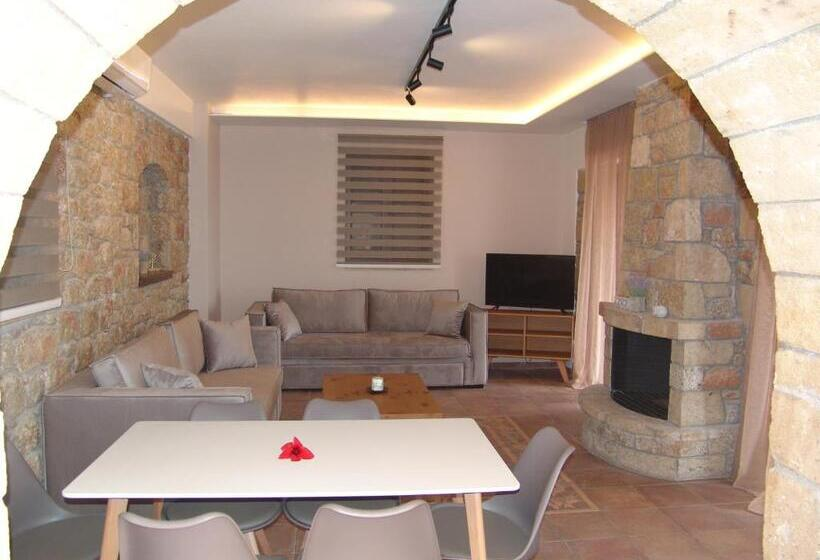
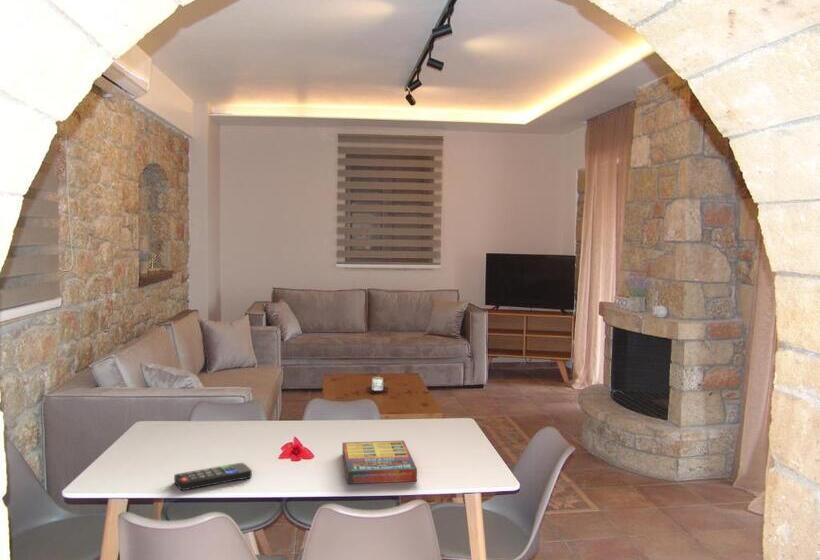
+ game compilation box (377, 460)
+ remote control (213, 475)
